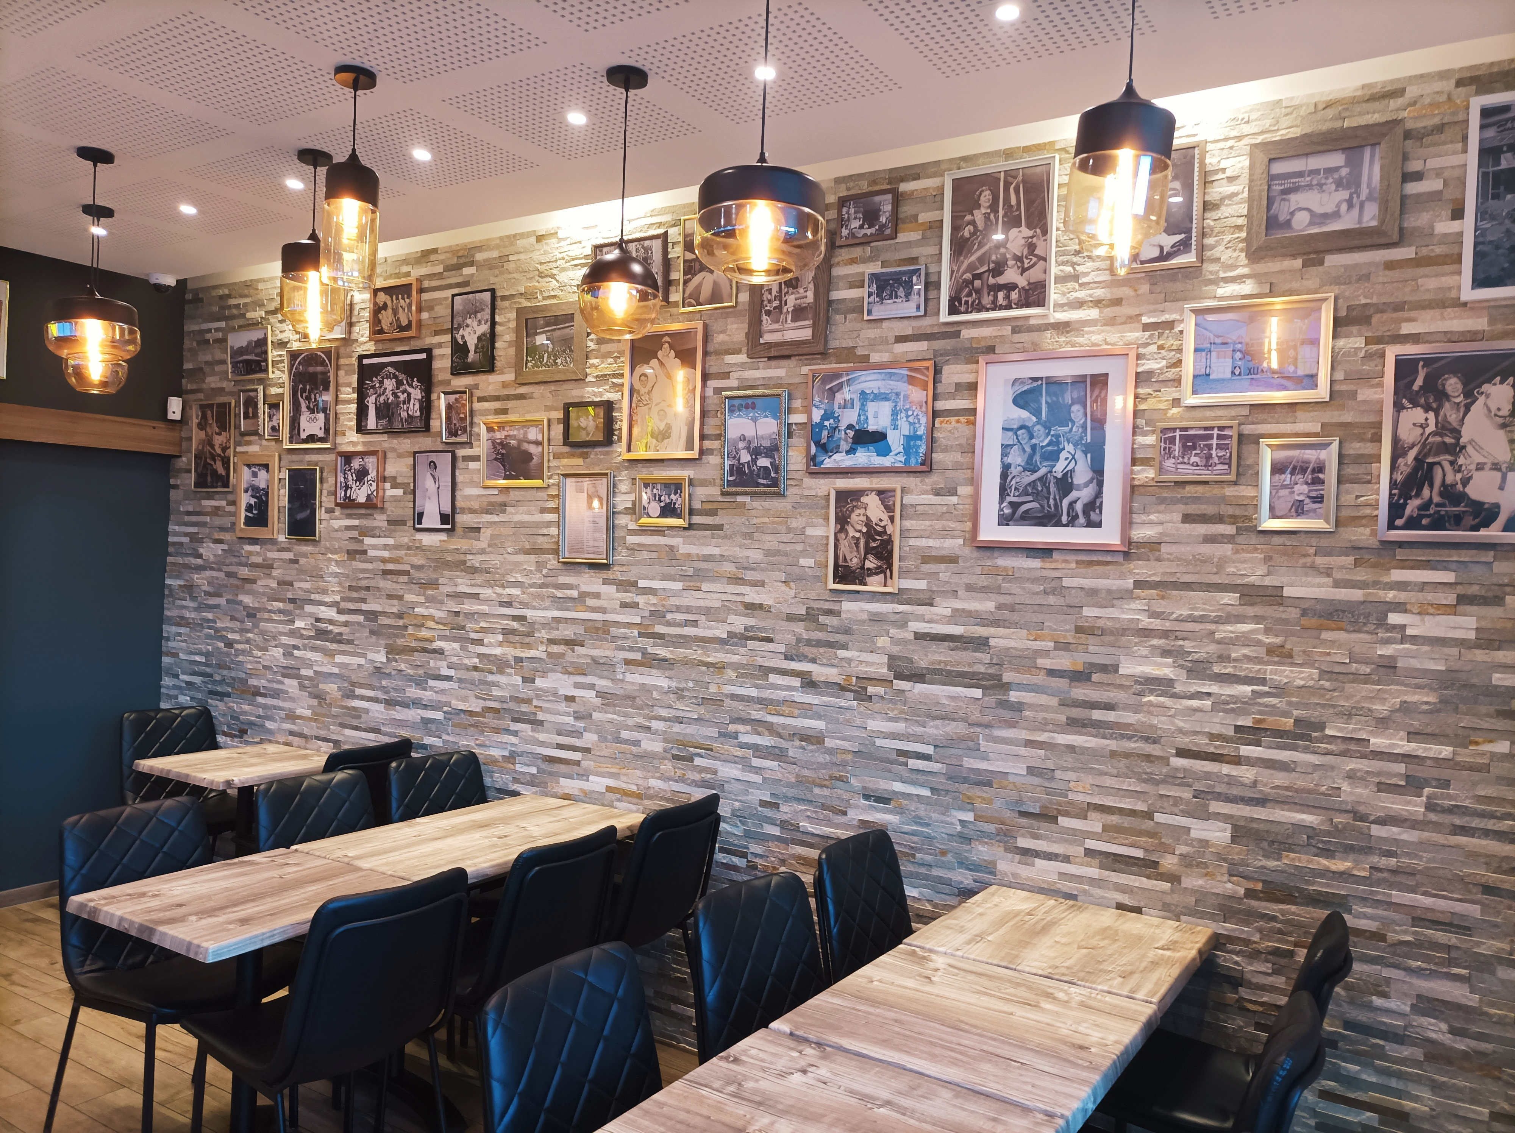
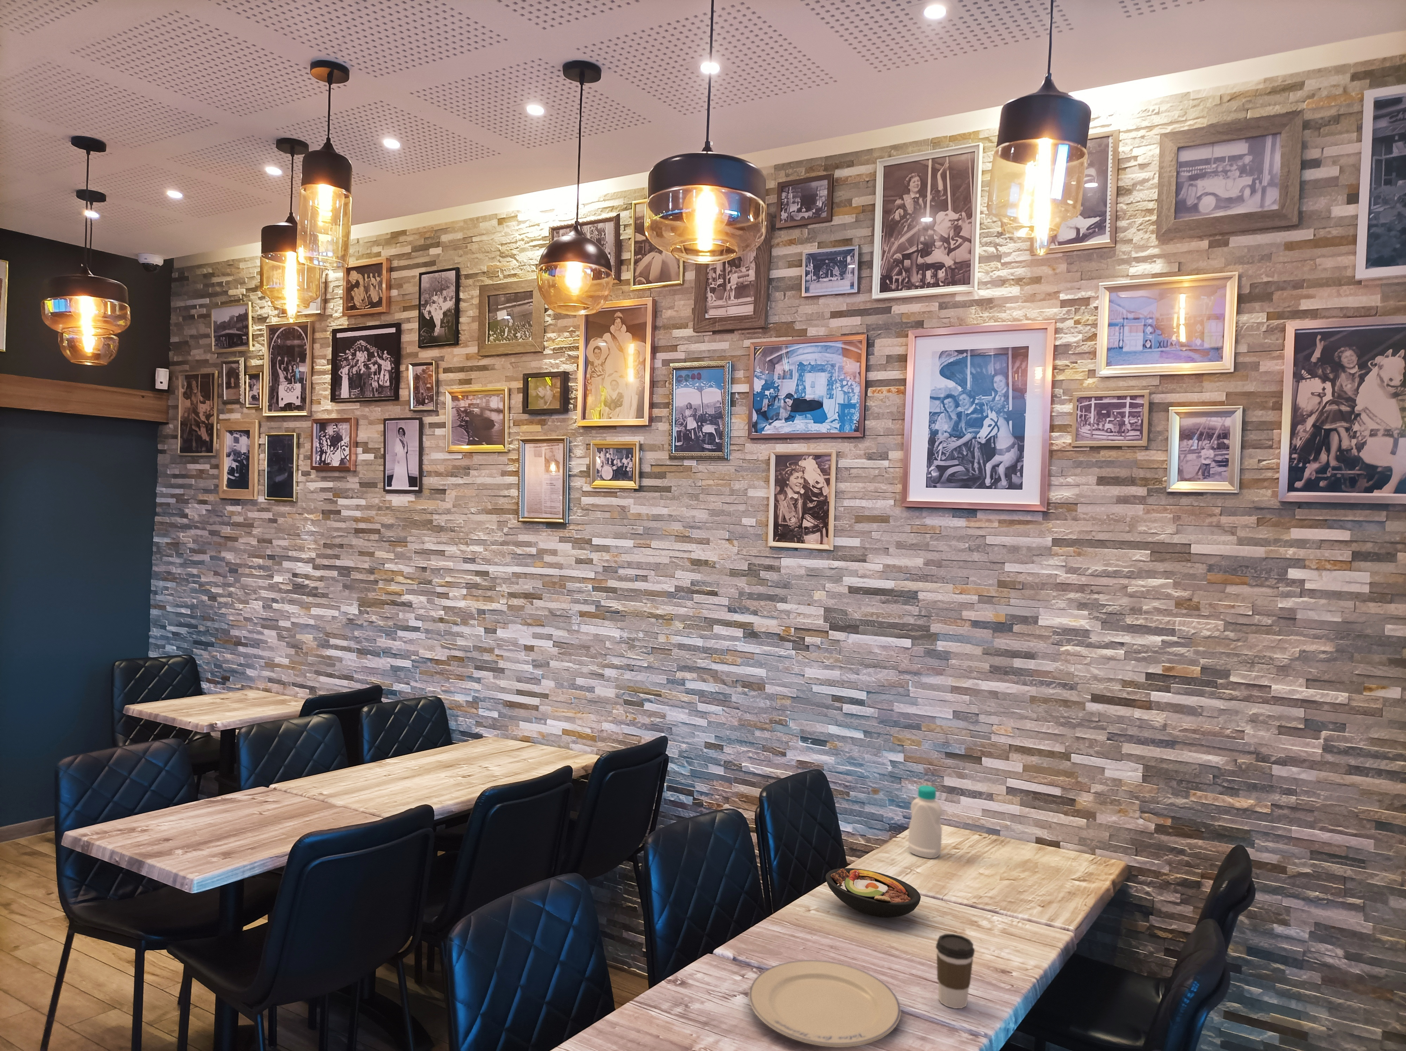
+ bottle (926, 820)
+ coffee cup (954, 970)
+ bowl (871, 894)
+ chinaware (824, 1005)
